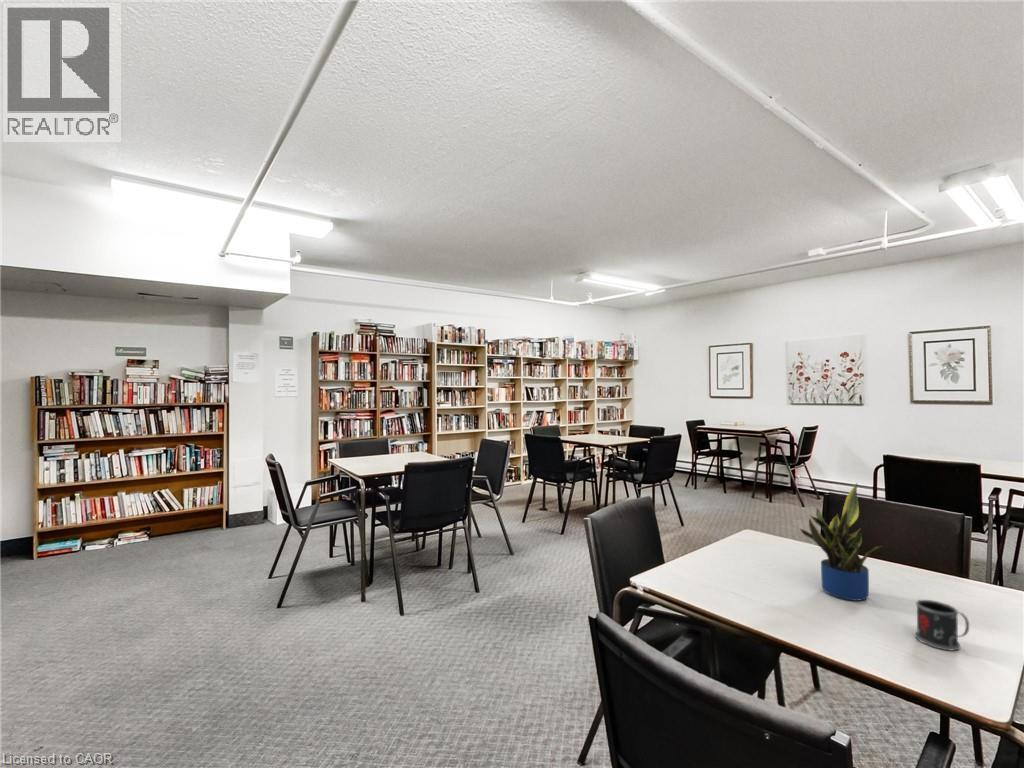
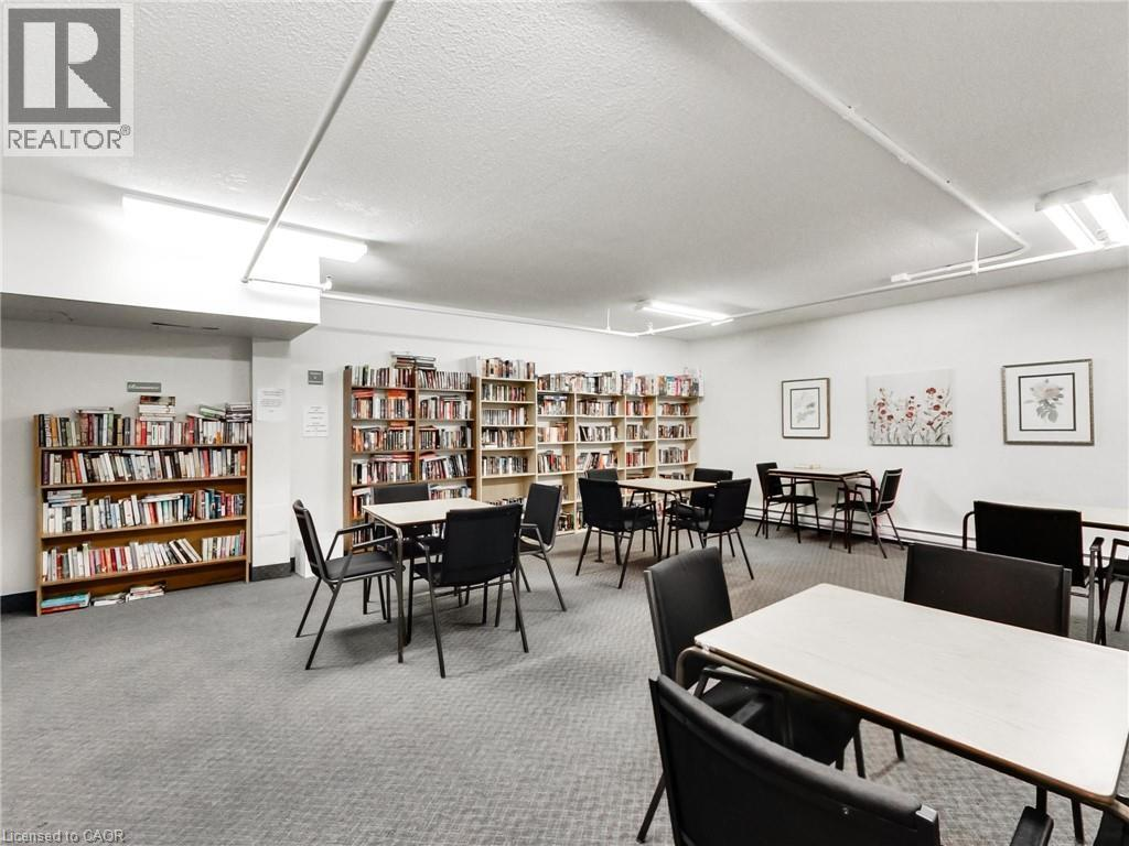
- mug (944, 624)
- potted plant (839, 537)
